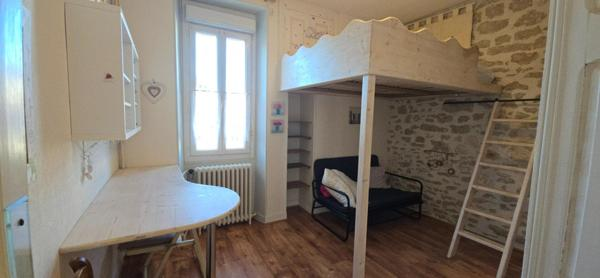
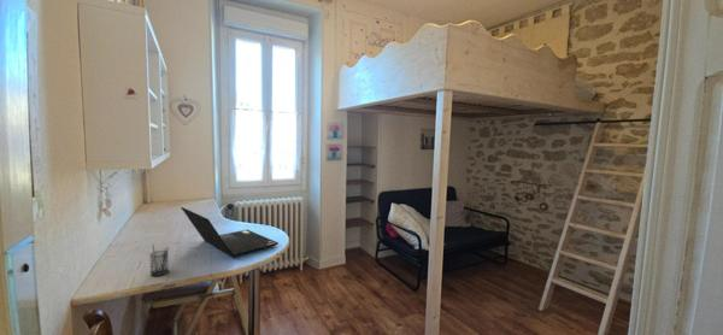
+ laptop computer (230, 233)
+ pencil holder (159, 258)
